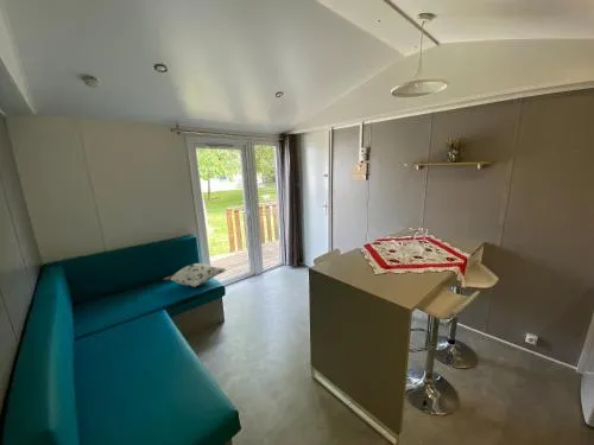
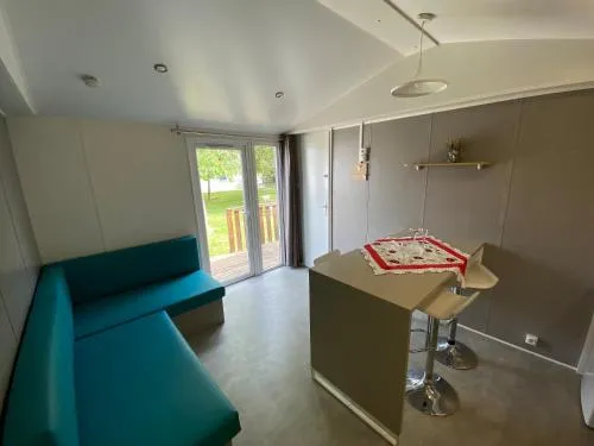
- decorative pillow (195, 274)
